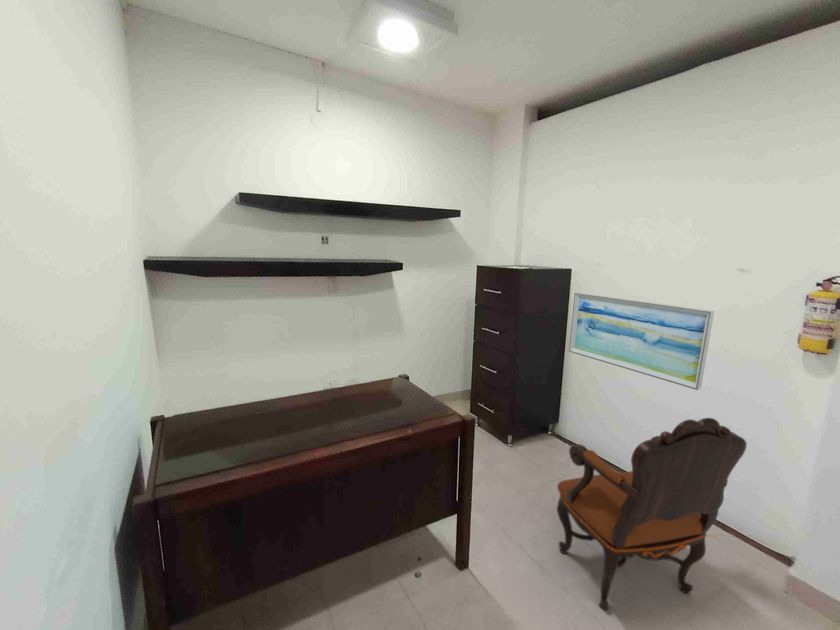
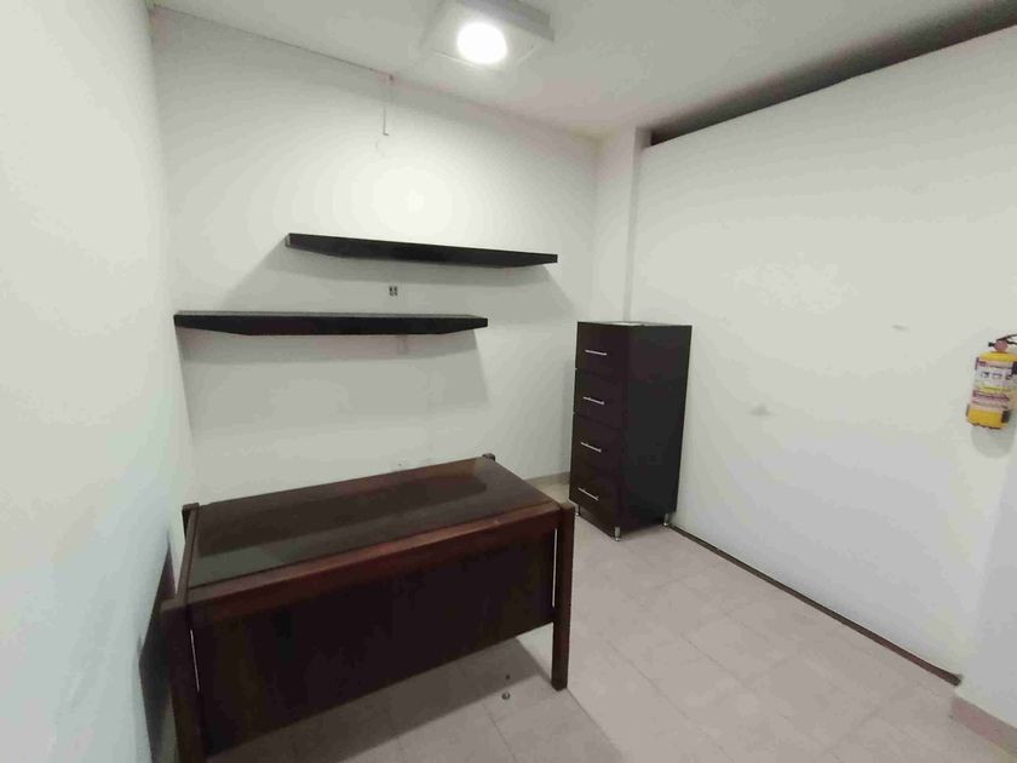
- wall art (629, 334)
- armchair (639, 489)
